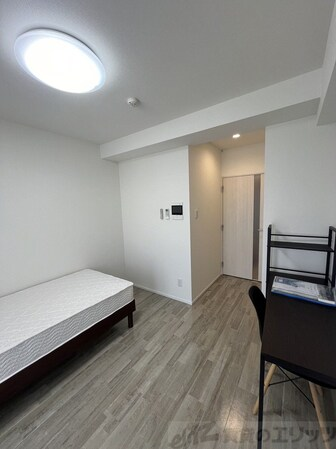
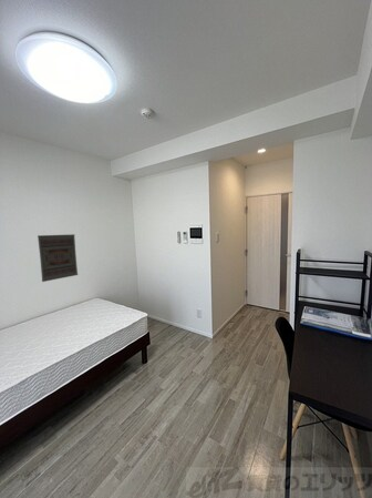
+ wall art (59, 256)
